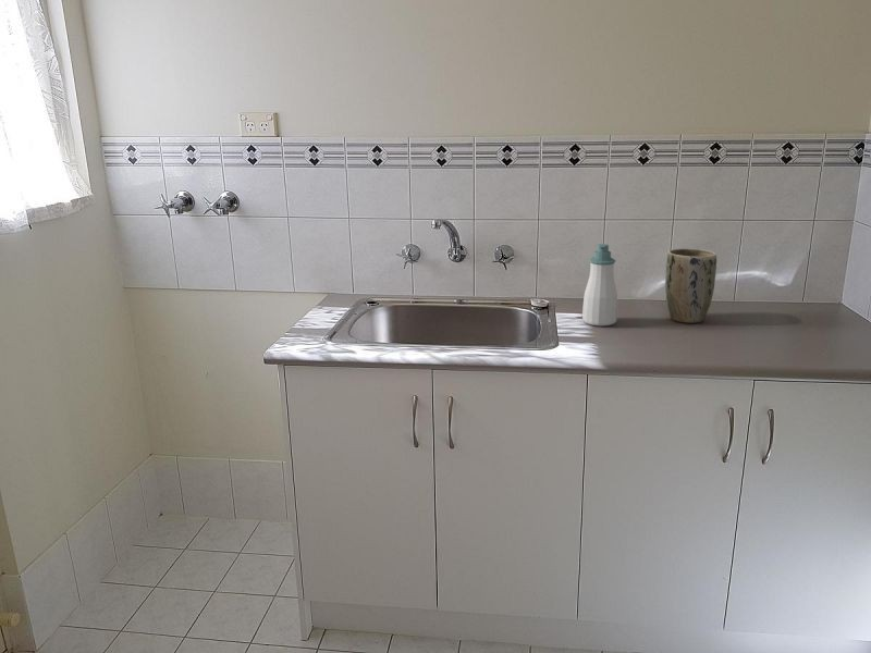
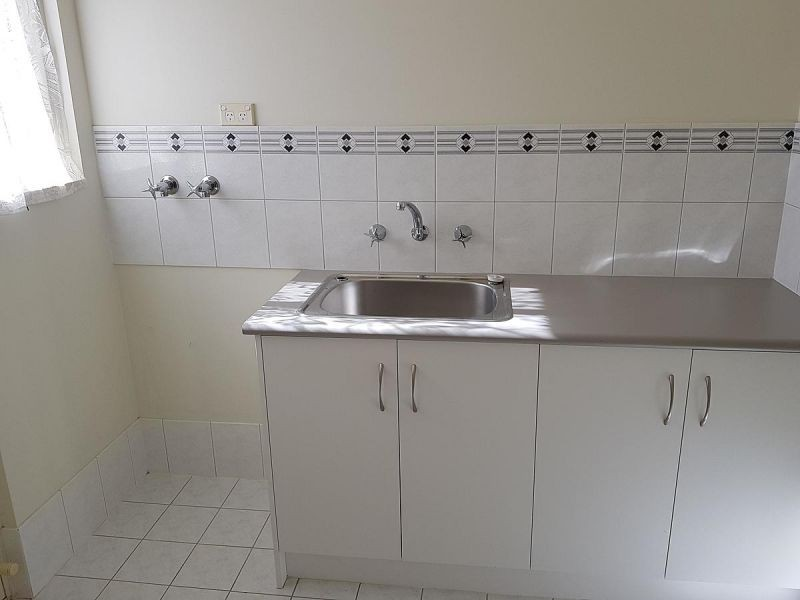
- soap bottle (601, 284)
- plant pot (689, 285)
